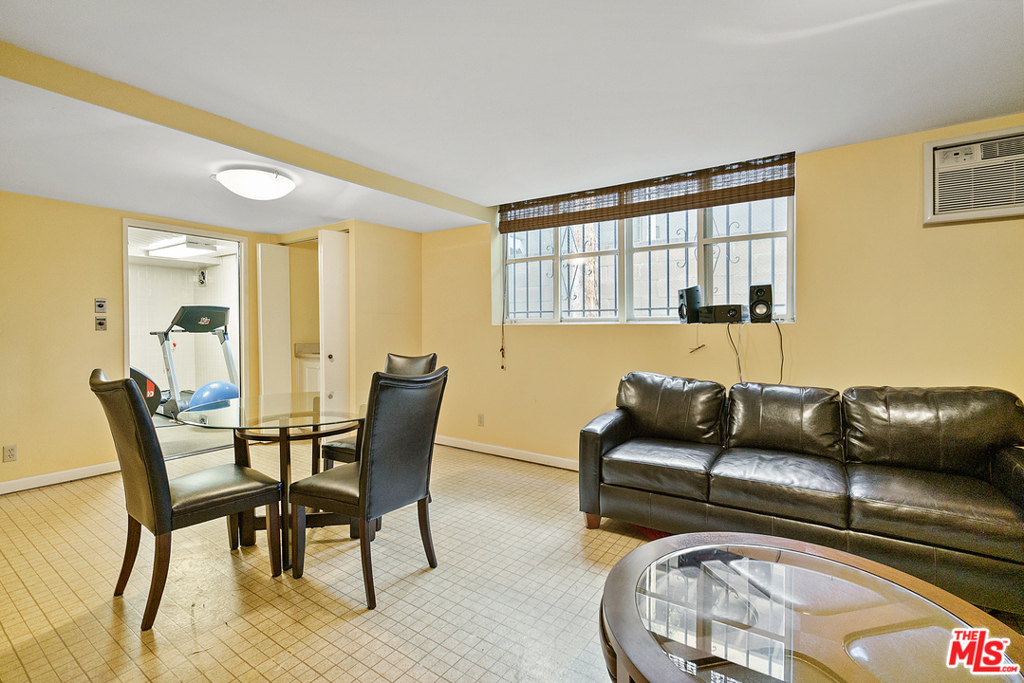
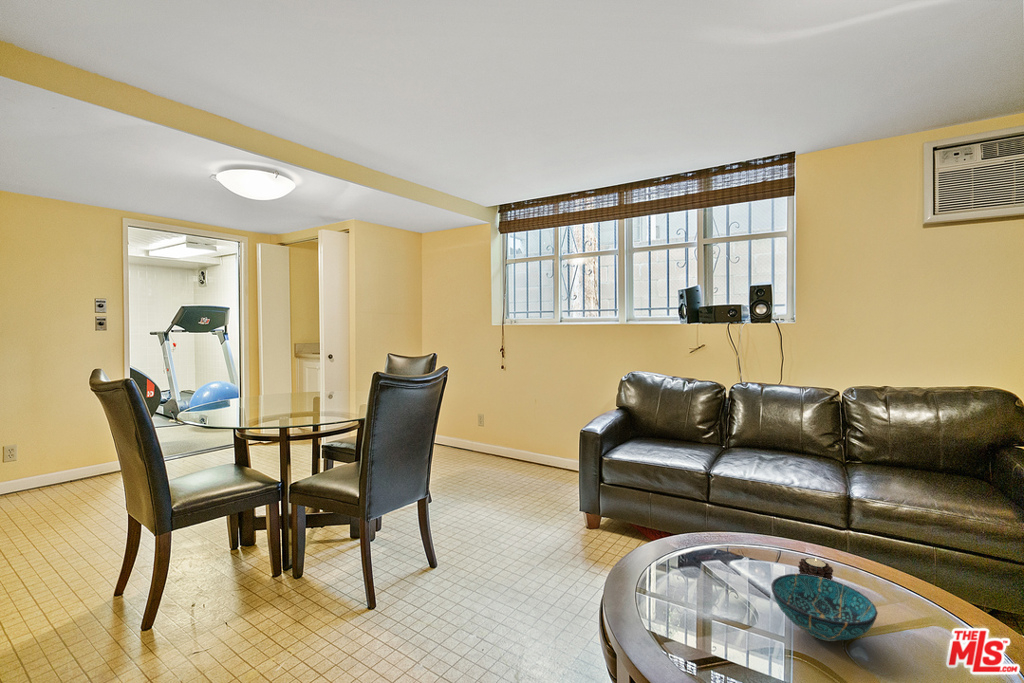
+ decorative bowl (821, 613)
+ candle (815, 571)
